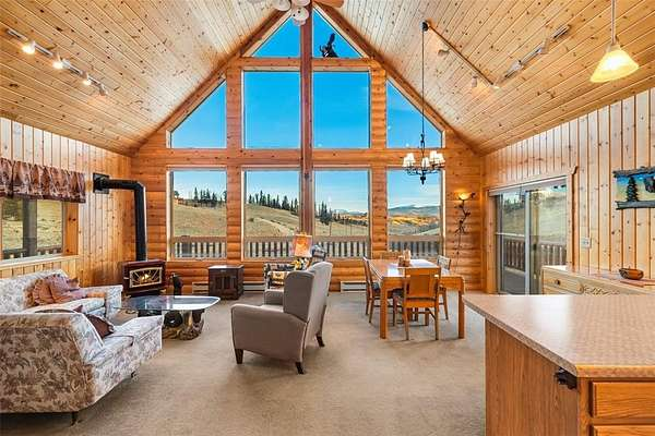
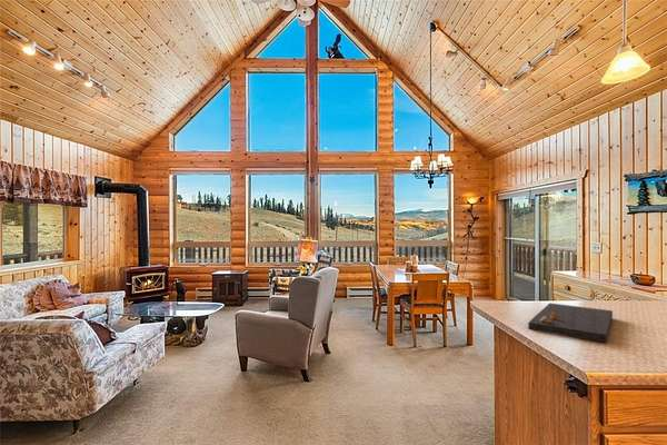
+ cutting board (573, 316)
